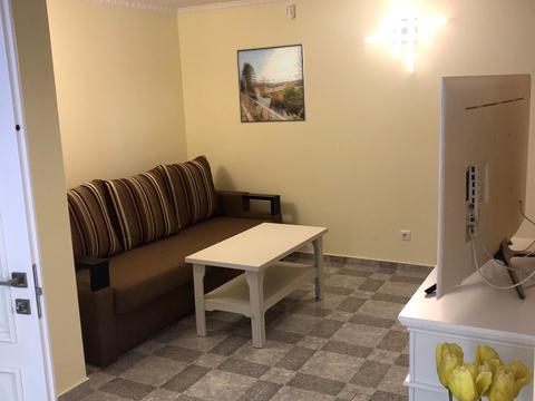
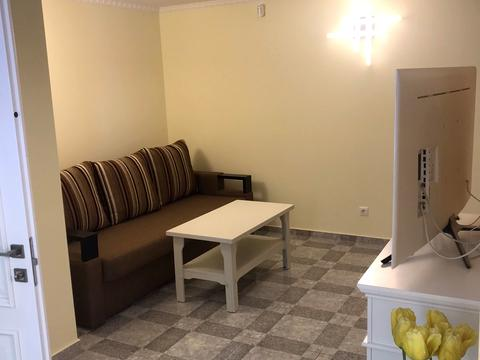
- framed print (271, 85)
